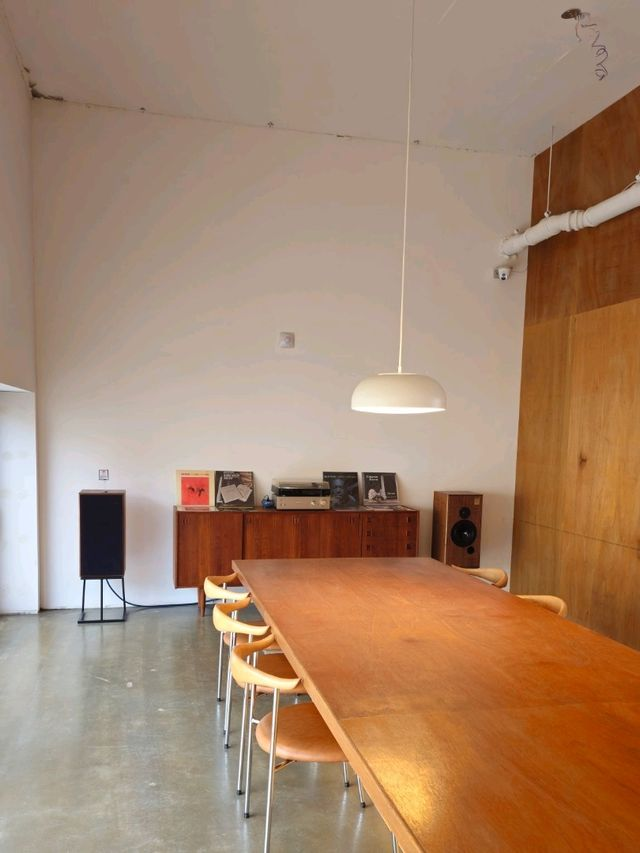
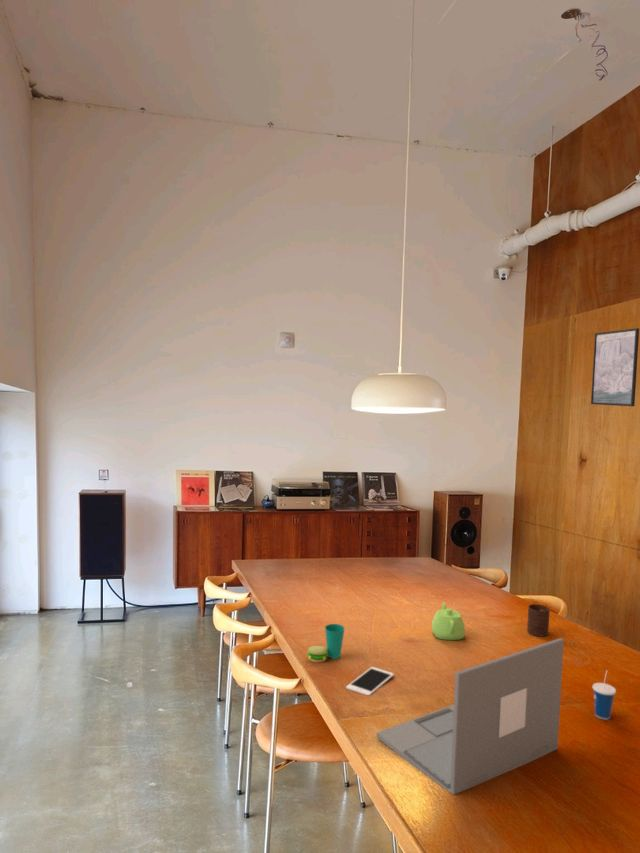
+ cup (603, 694)
+ laptop (468, 689)
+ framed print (613, 368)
+ cup (326, 643)
+ teapot (448, 621)
+ cell phone (370, 680)
+ cup (538, 619)
